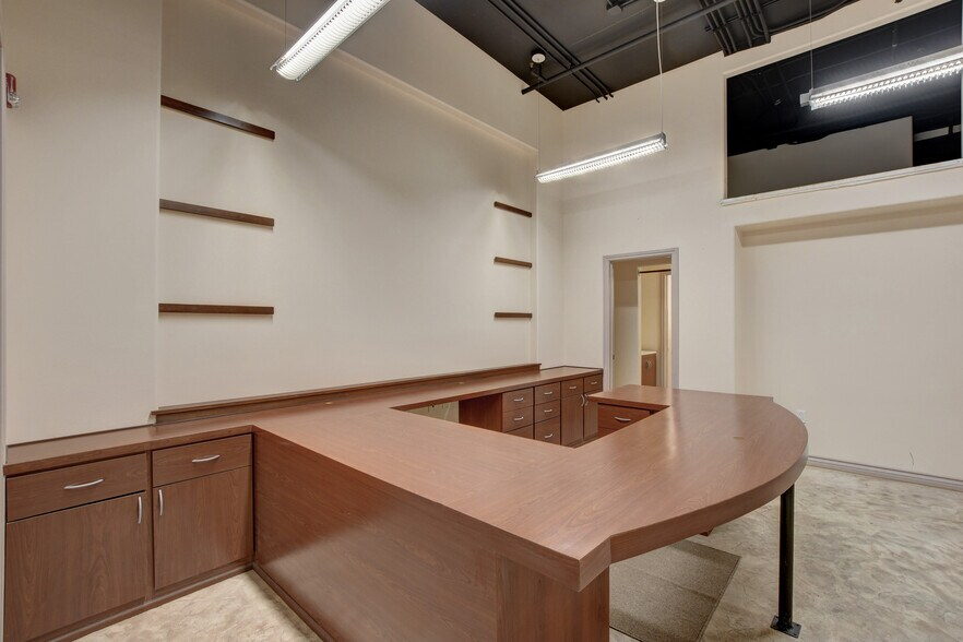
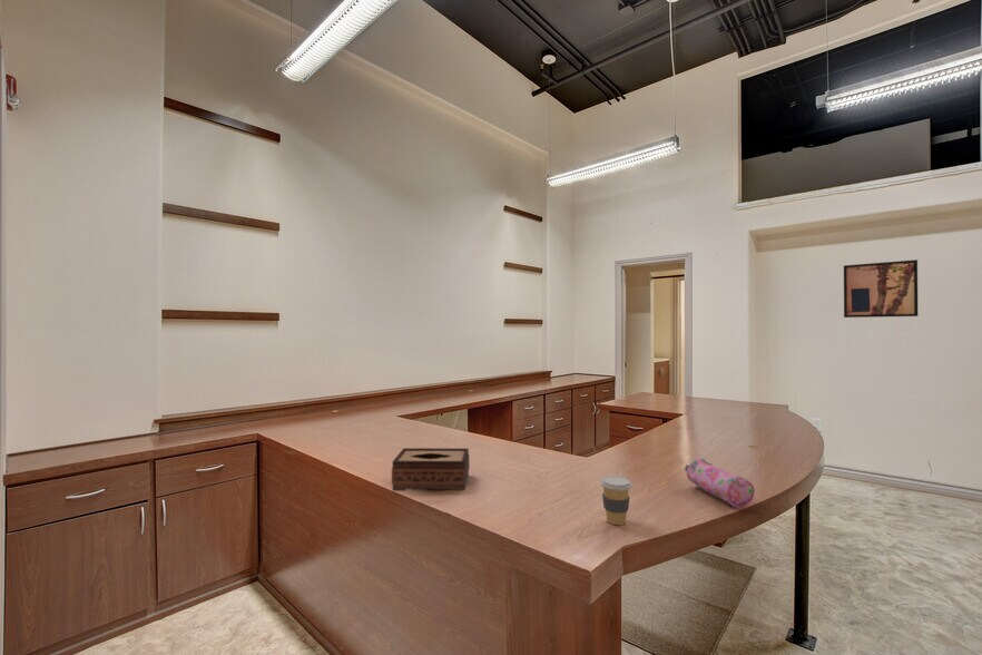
+ wall art (878, 290)
+ pencil case (717, 480)
+ tissue box (432, 468)
+ coffee cup (616, 500)
